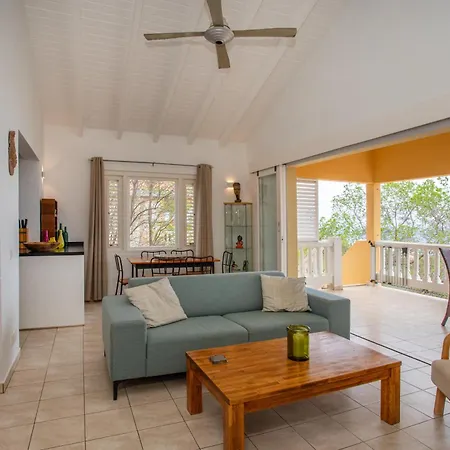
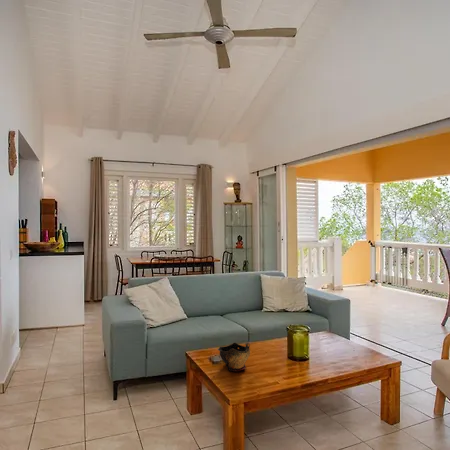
+ decorative bowl (233, 355)
